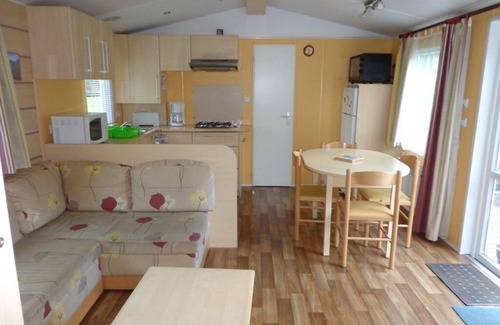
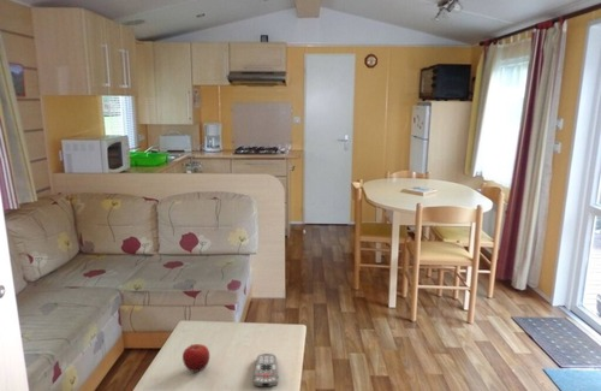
+ remote control (266, 369)
+ fruit (196, 356)
